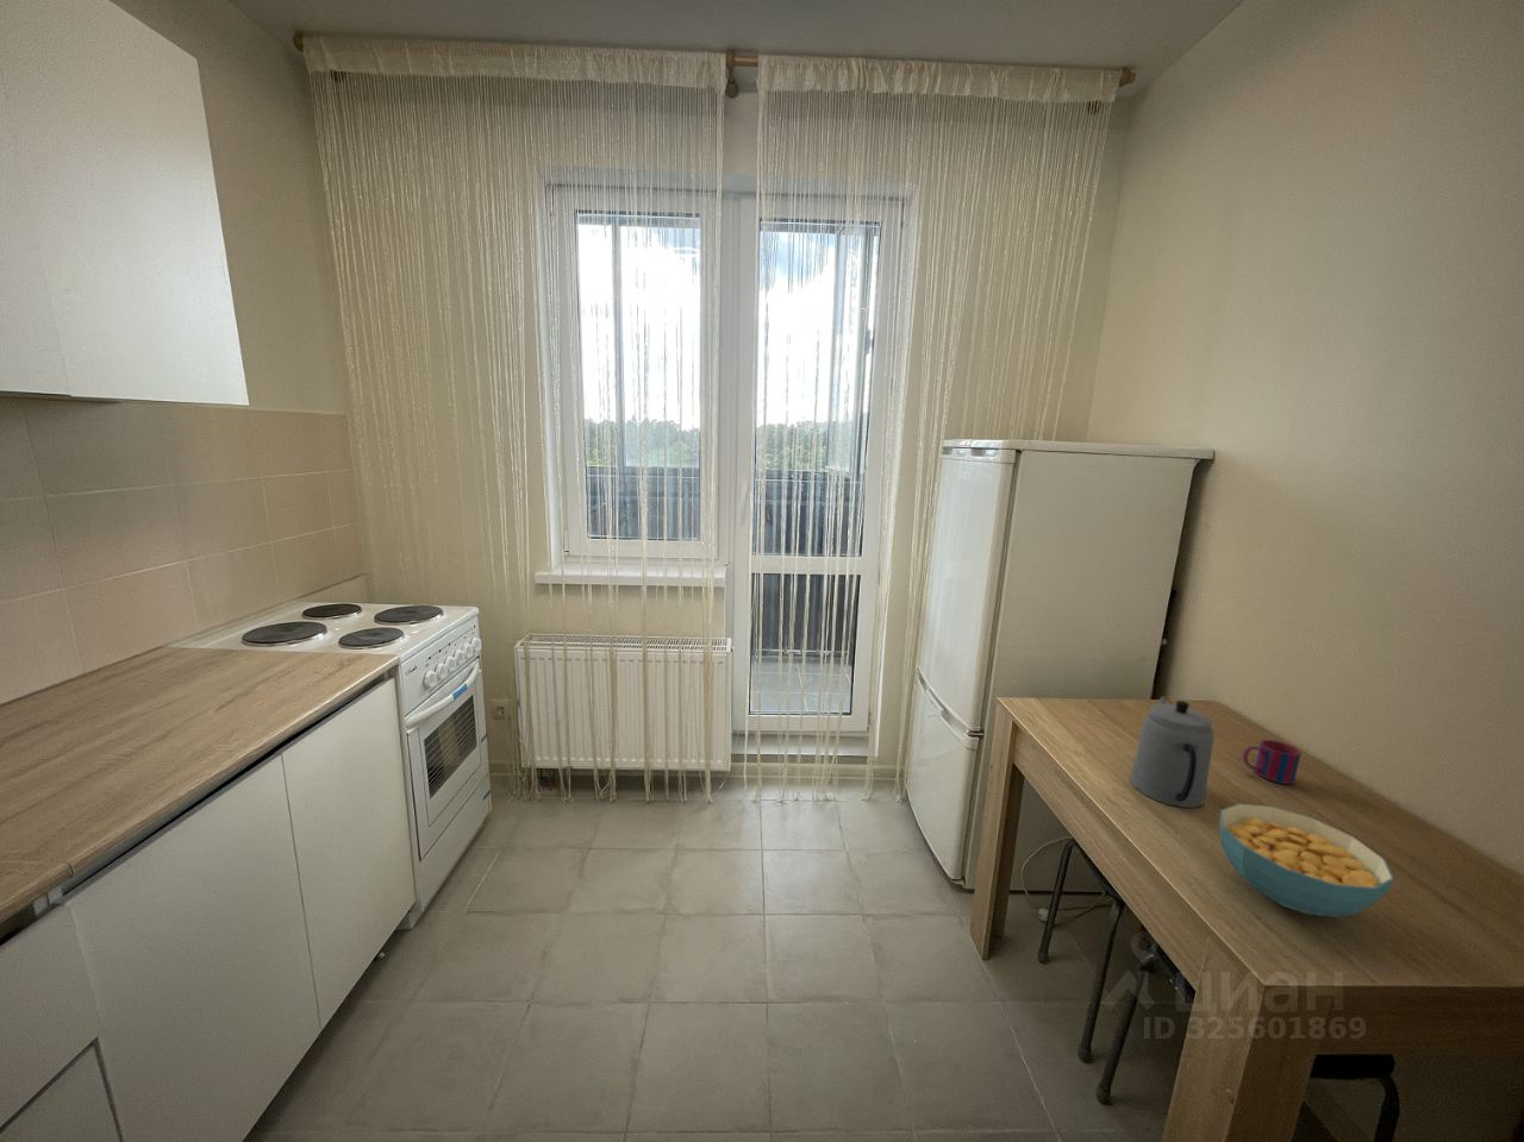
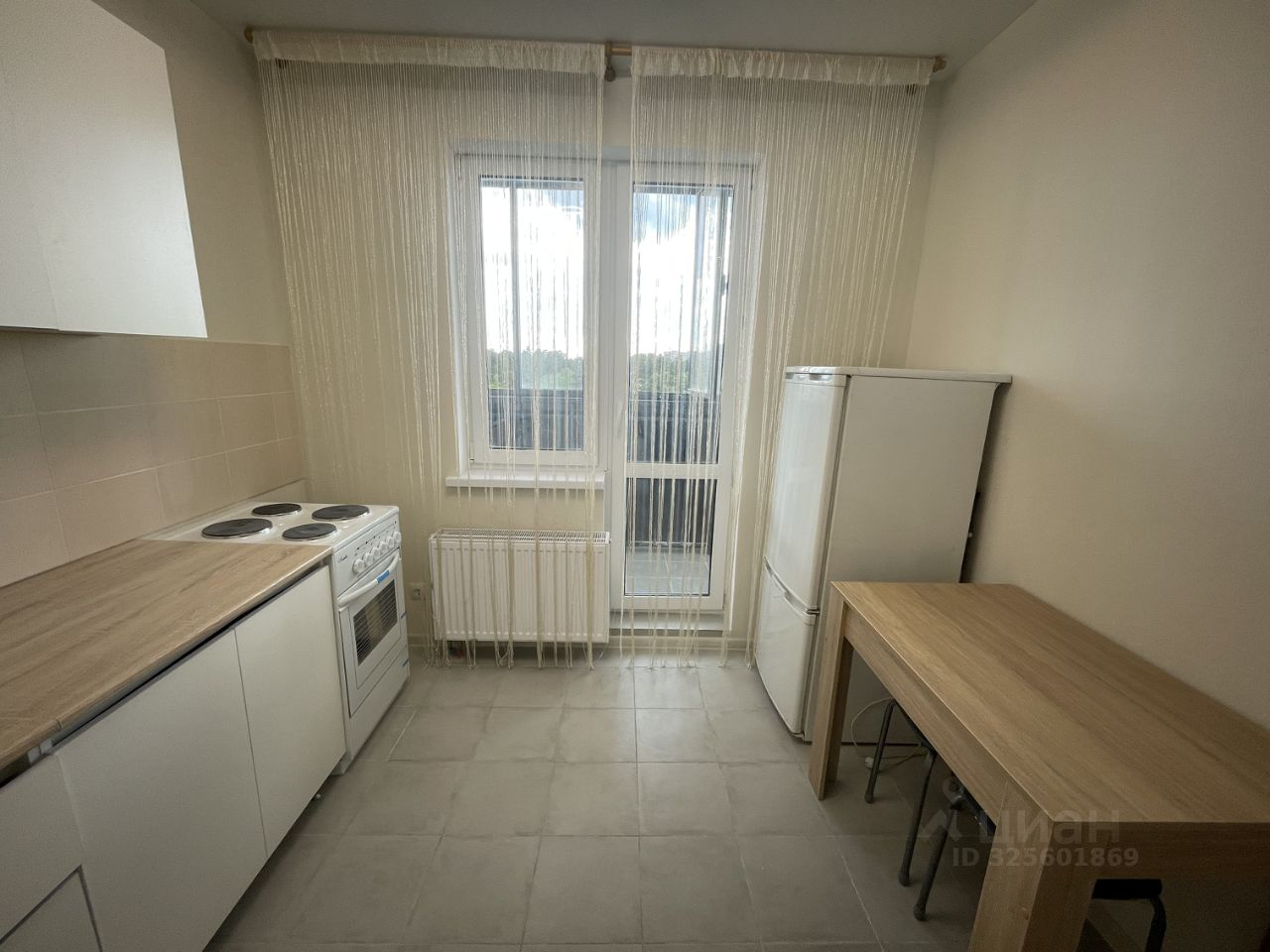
- mug (1268, 761)
- teapot (1172, 744)
- cereal bowl (1294, 870)
